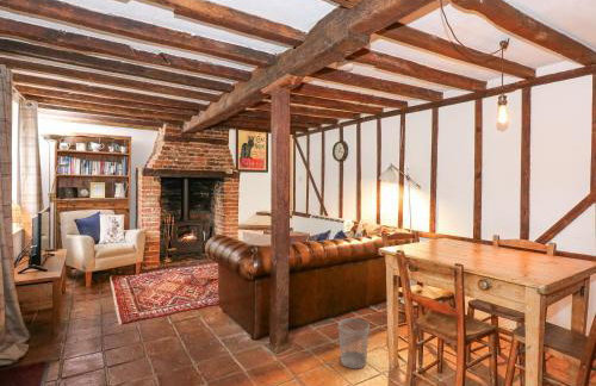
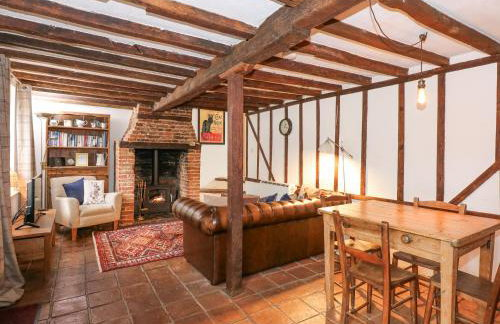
- wastebasket (353, 343)
